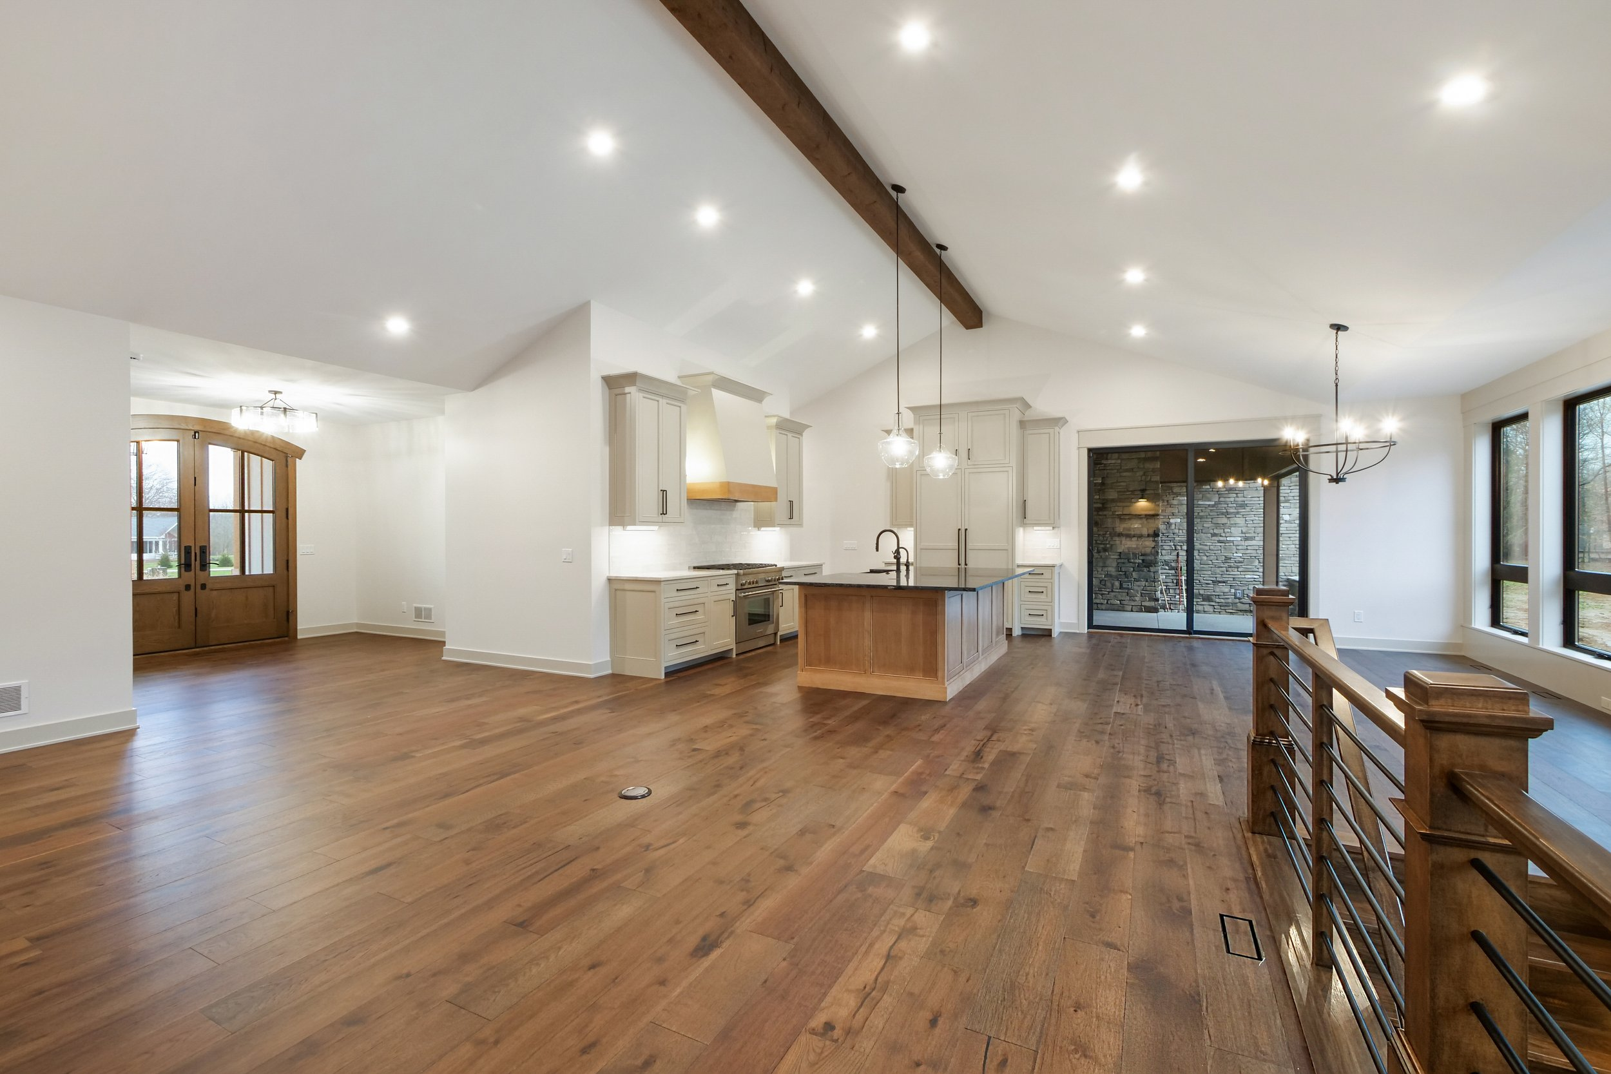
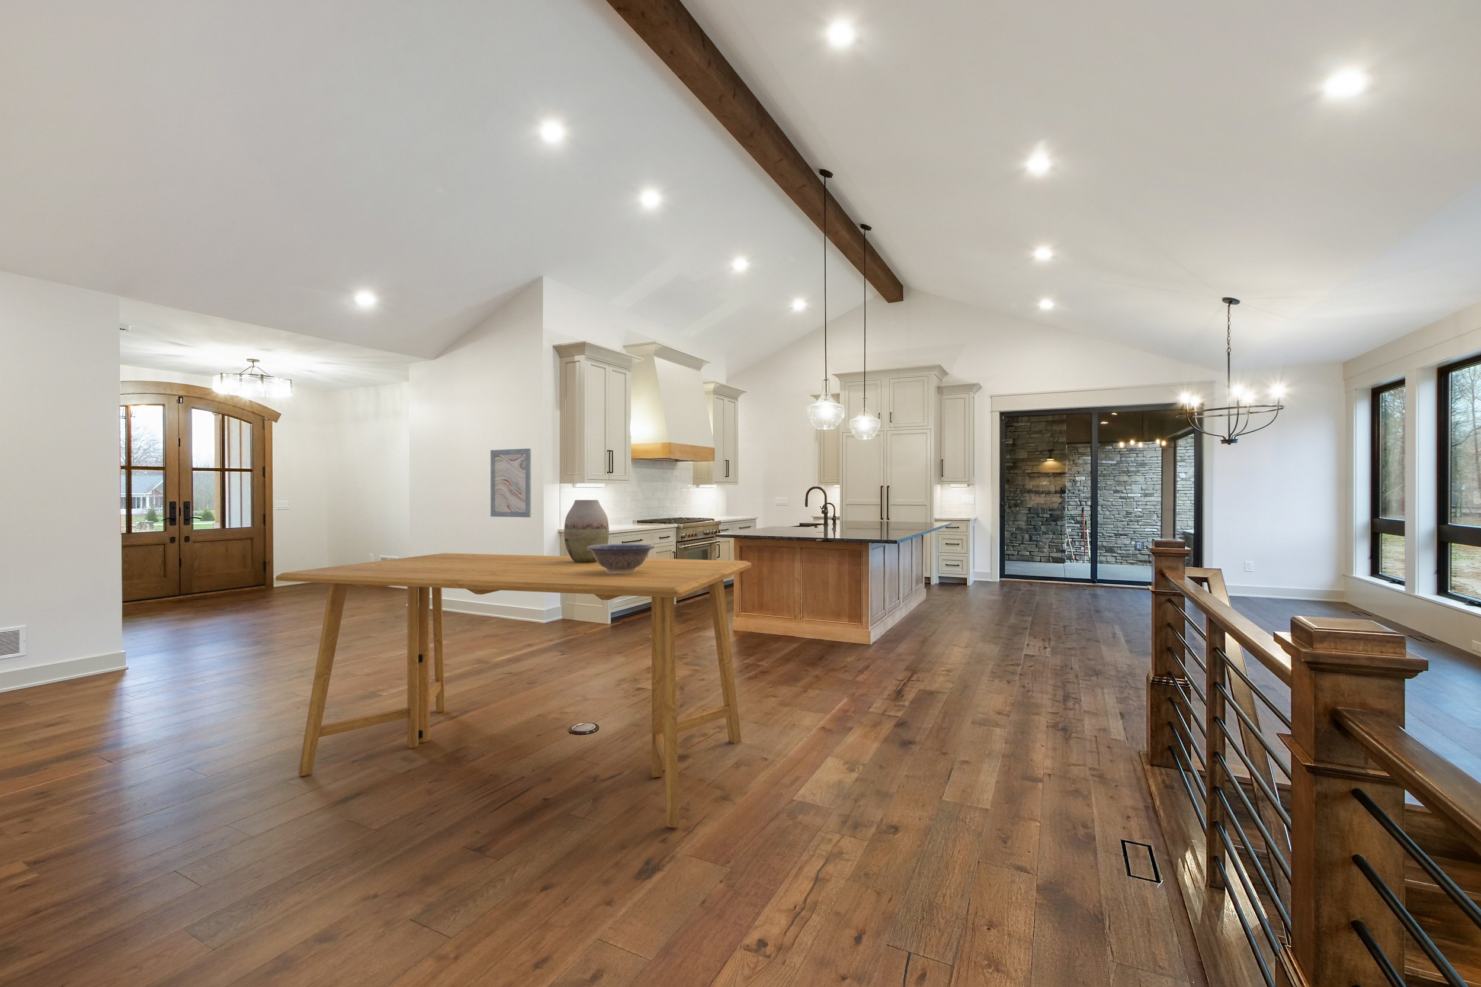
+ wall art (510, 484)
+ decorative bowl (620, 558)
+ dining table (538, 592)
+ vase (586, 530)
